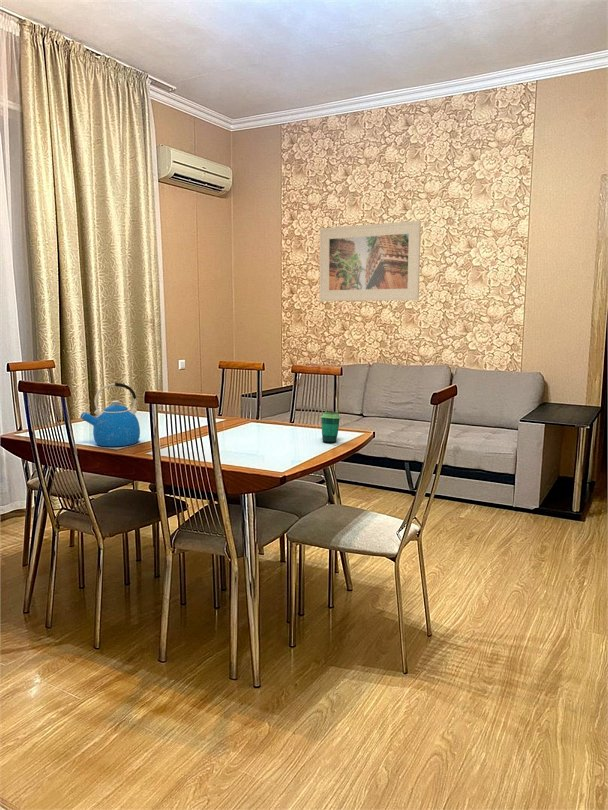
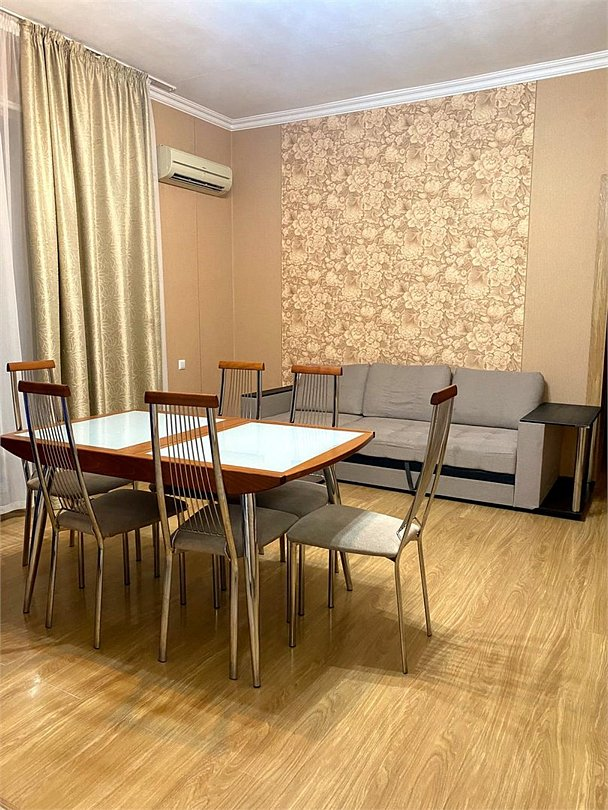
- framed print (367, 263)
- kettle (110, 413)
- cup (330, 427)
